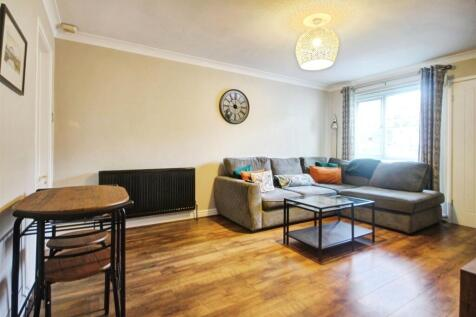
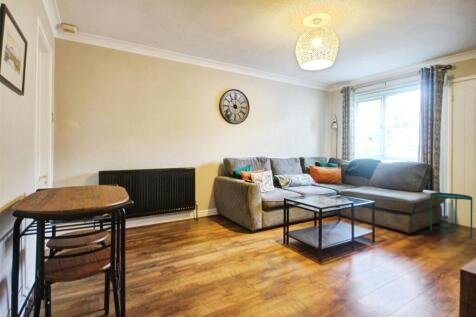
+ side table (455, 214)
